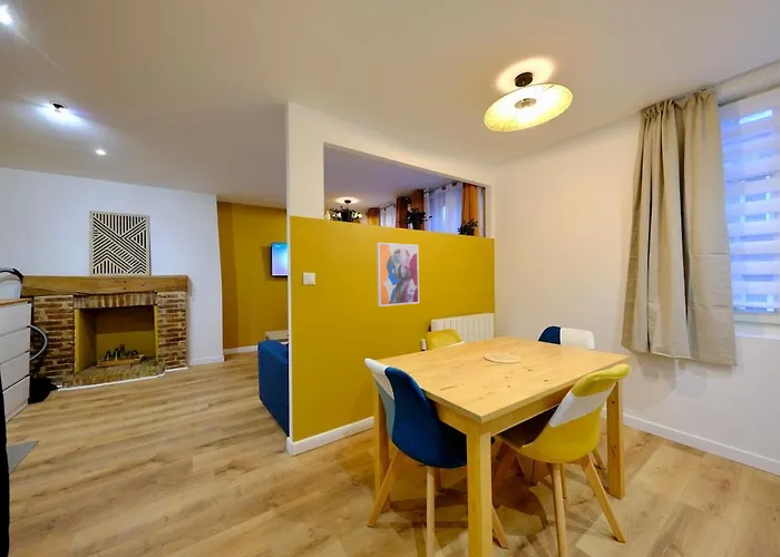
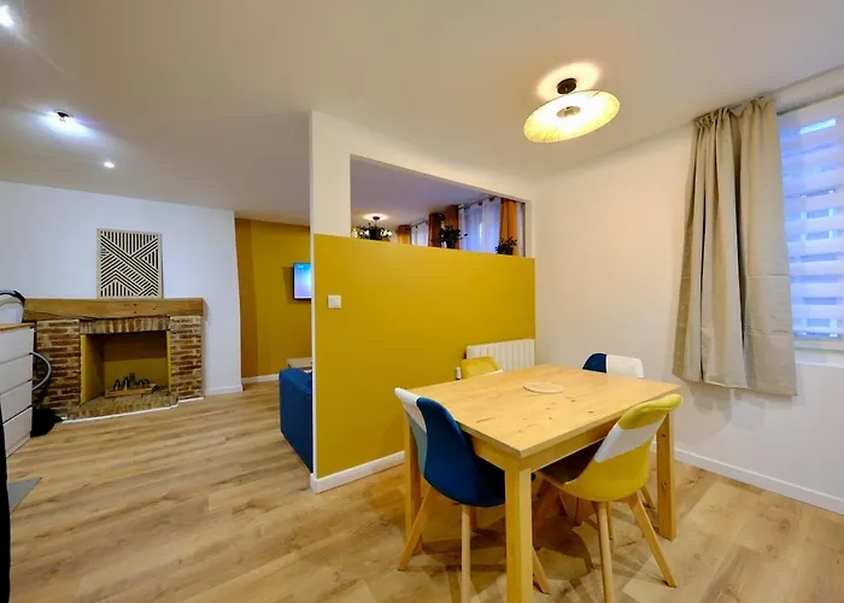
- wall art (398, 274)
